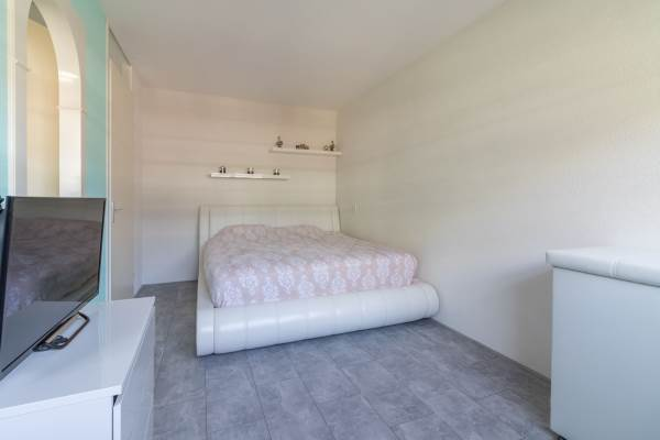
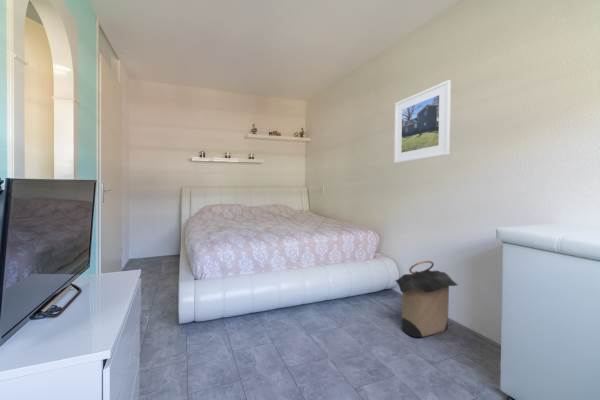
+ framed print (419, 126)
+ laundry hamper (425, 292)
